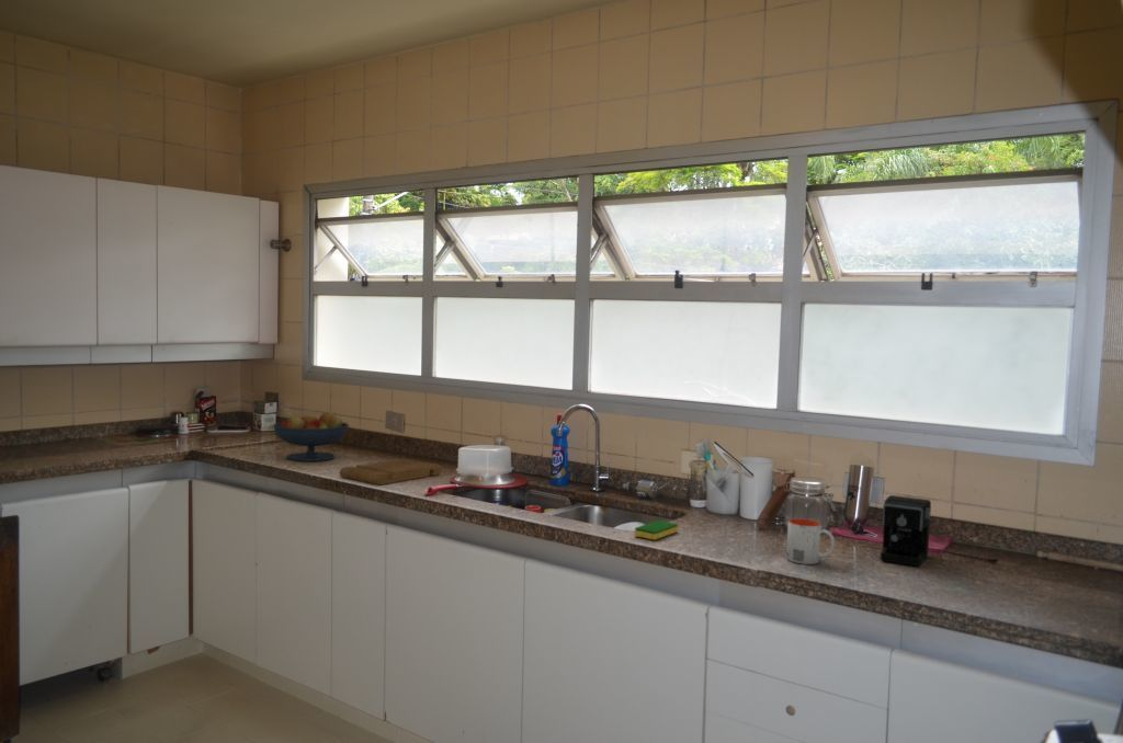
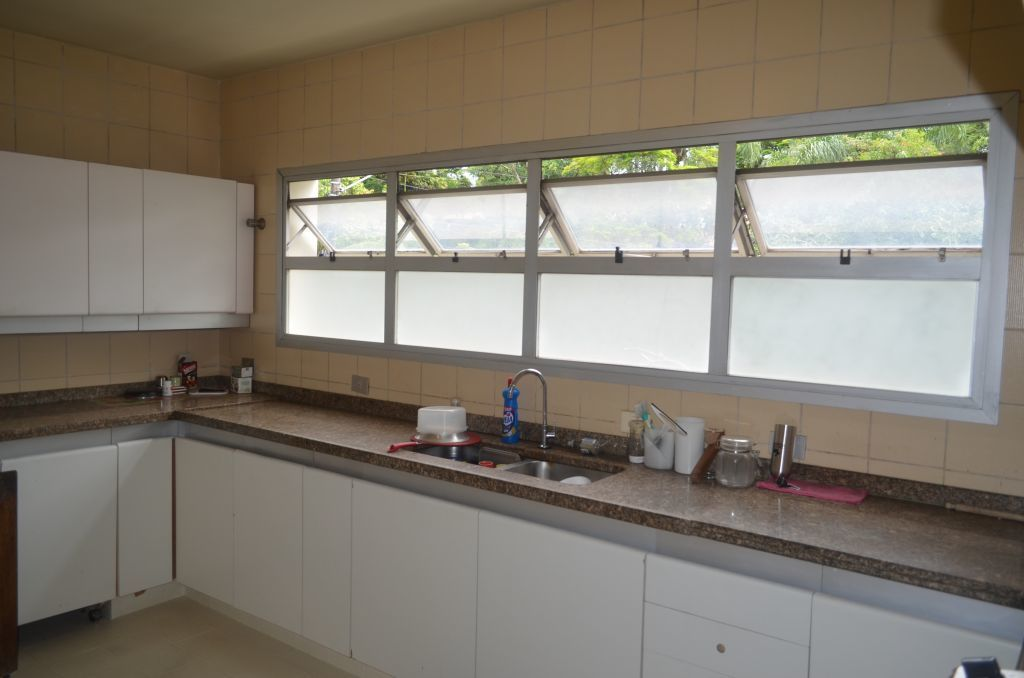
- cutting board (392, 470)
- mug (810, 541)
- fruit bowl (310, 435)
- coffee maker (929, 529)
- dish sponge (656, 529)
